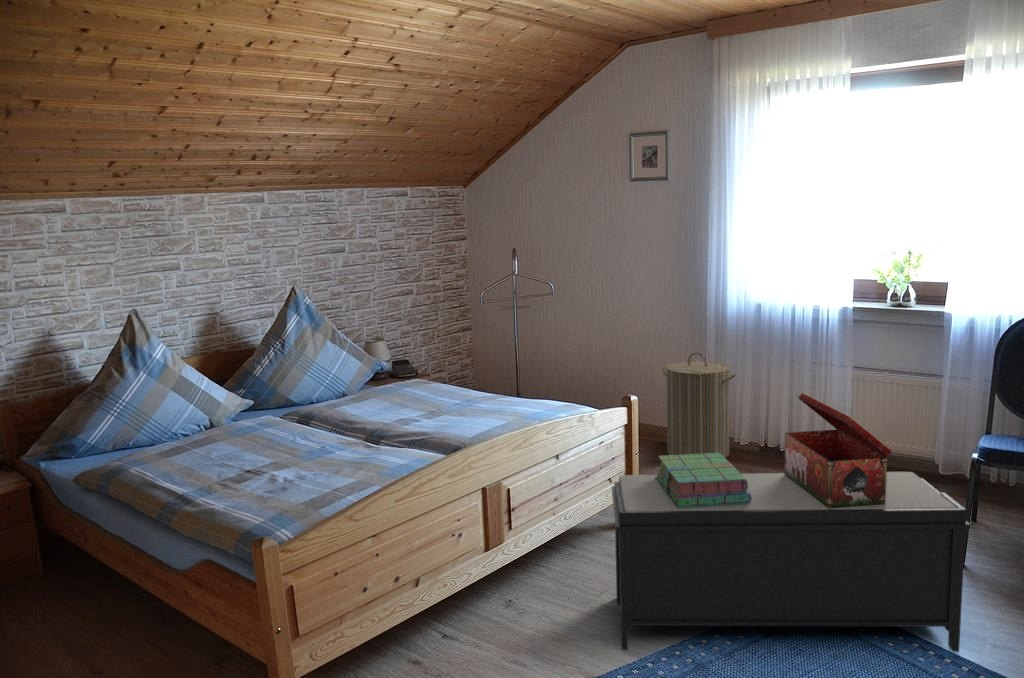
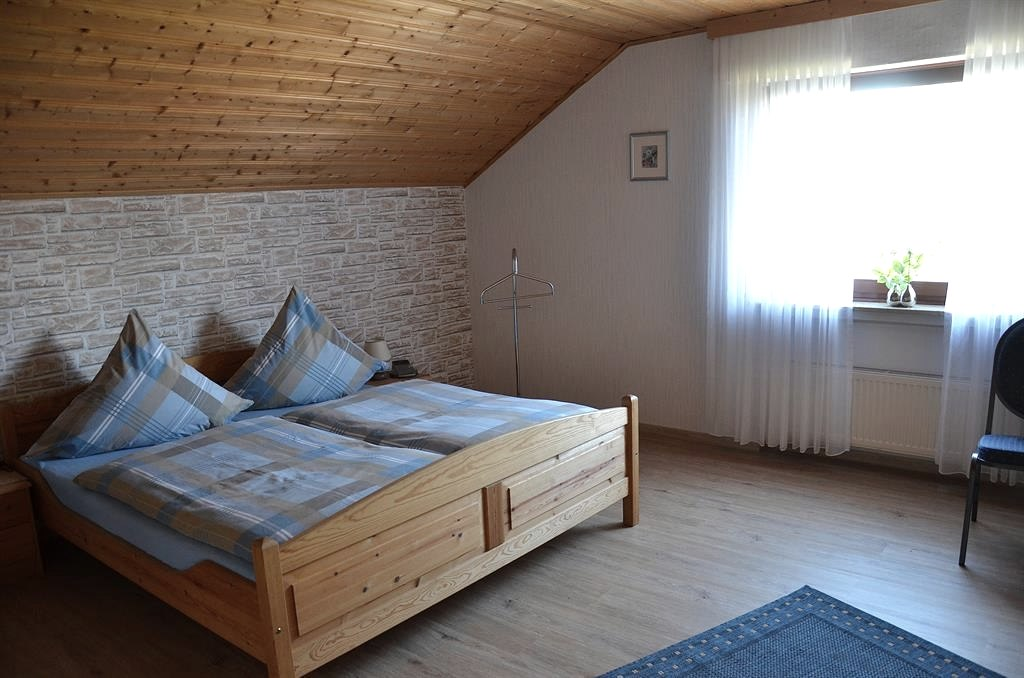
- decorative box (835, 445)
- stack of books (700, 477)
- laundry hamper (698, 403)
- bench (775, 557)
